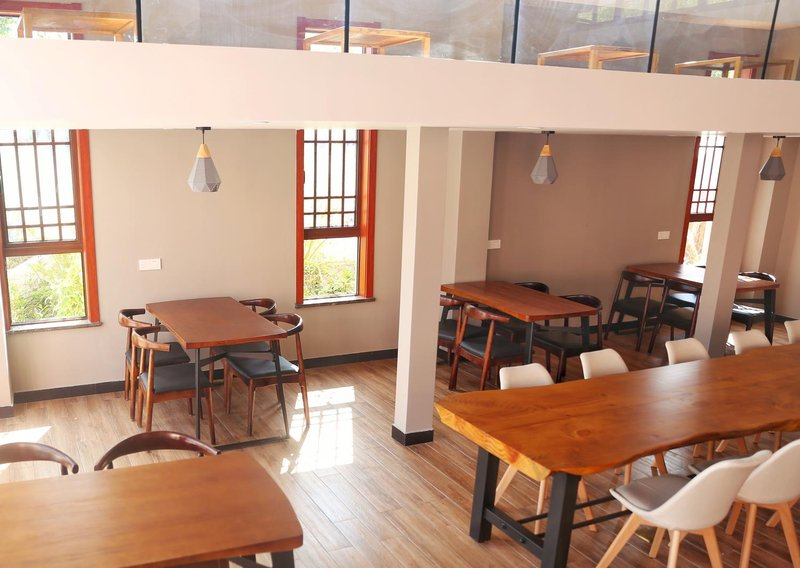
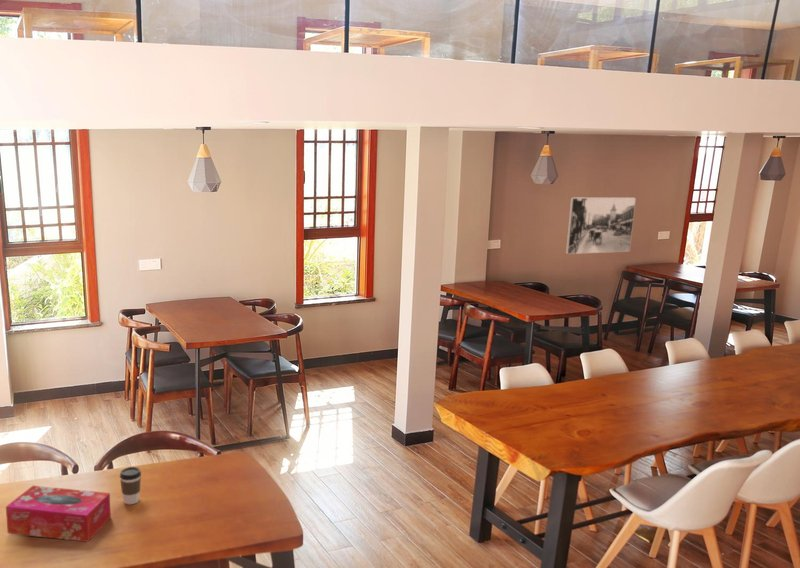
+ tissue box (59, 512)
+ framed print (601, 225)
+ coffee cup (130, 486)
